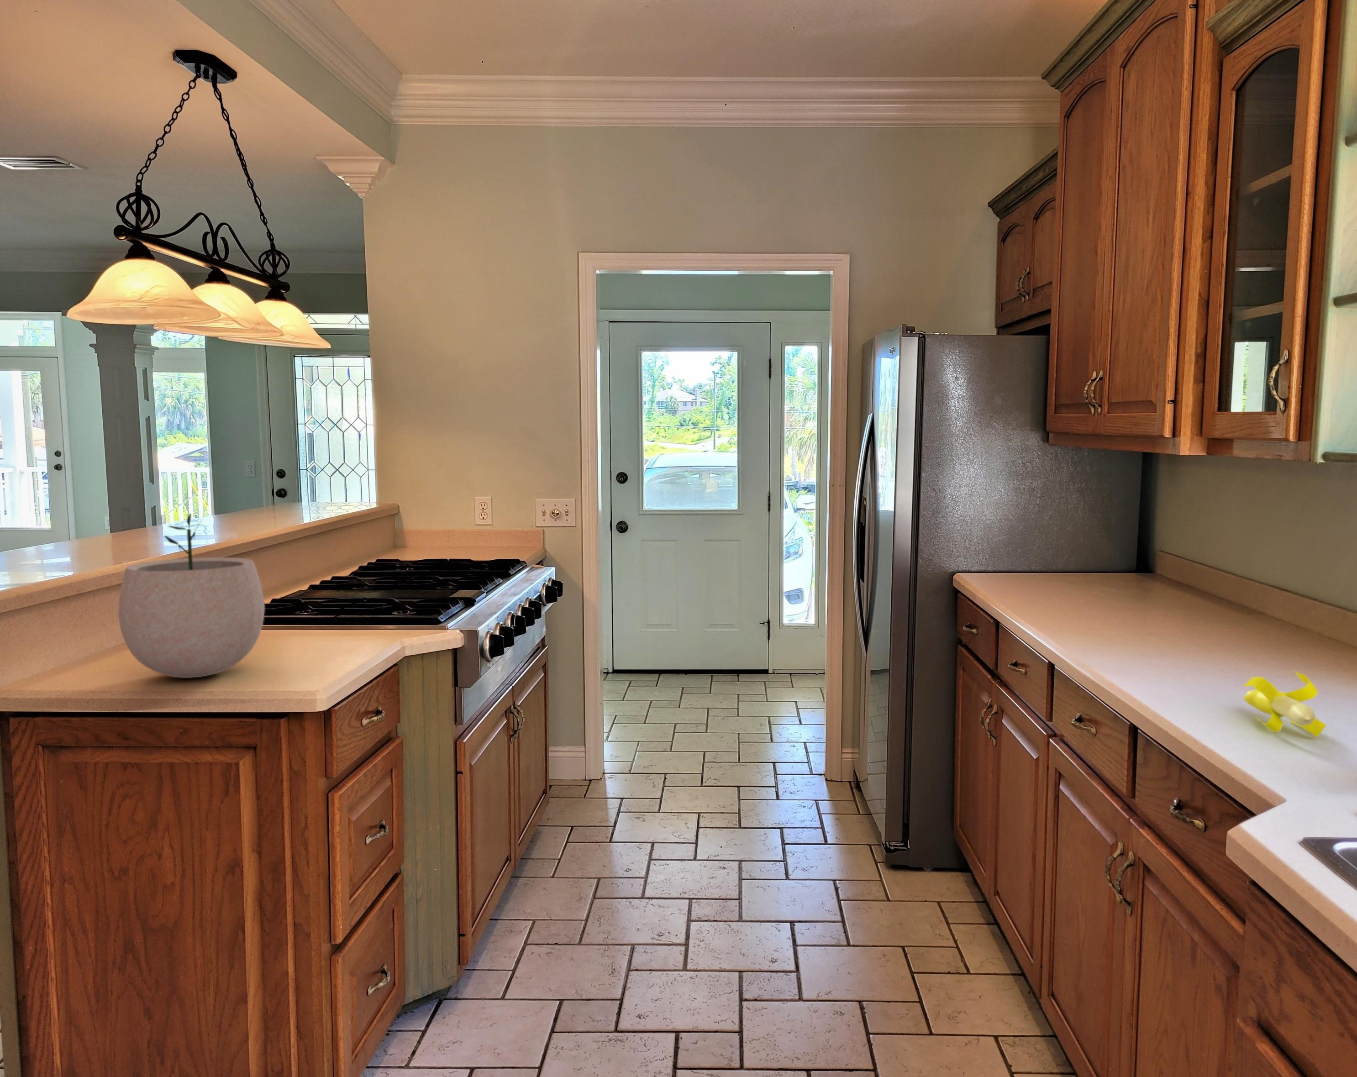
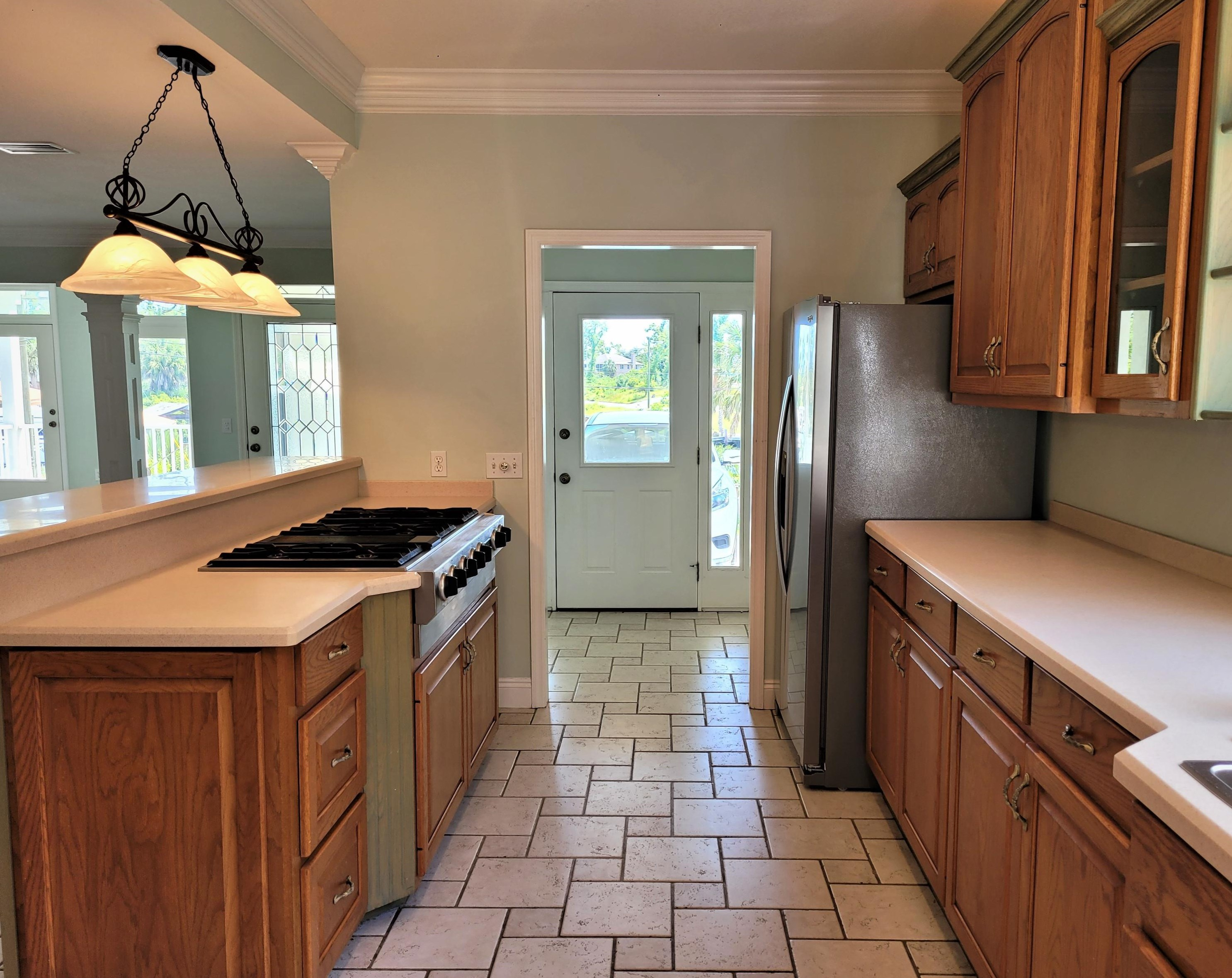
- banana (1285, 705)
- plant pot (193, 595)
